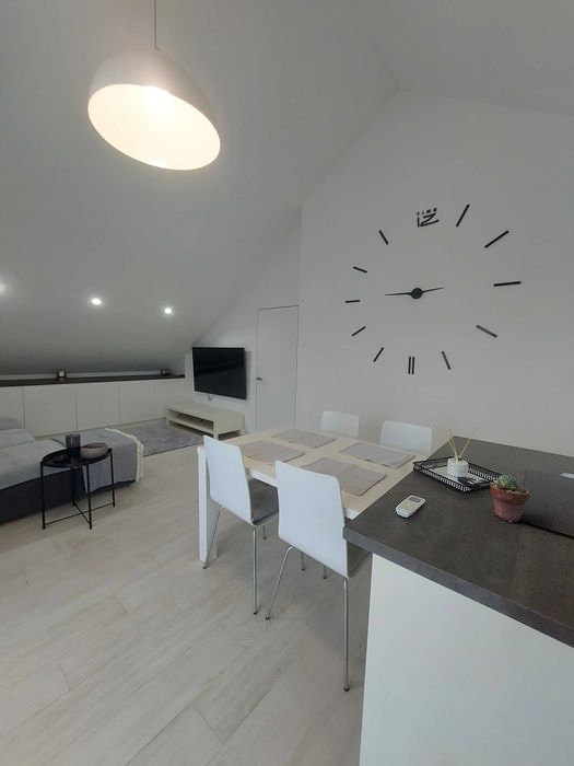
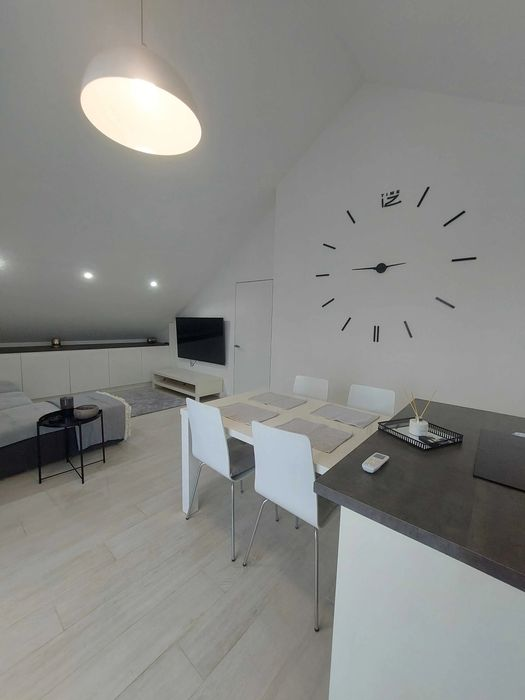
- potted succulent (508, 496)
